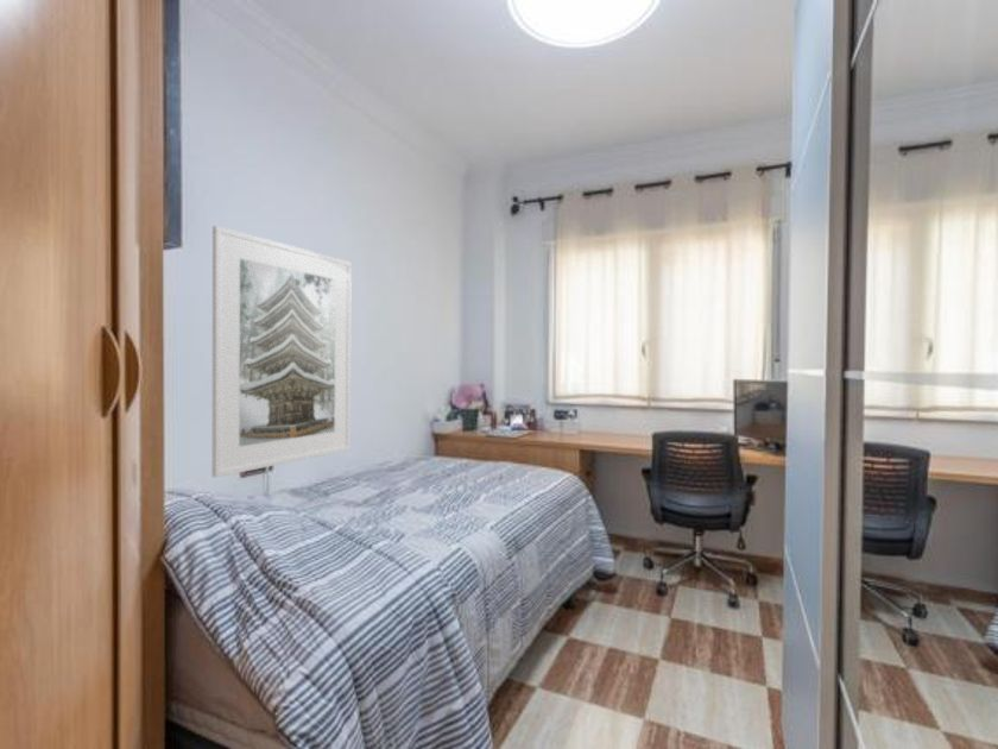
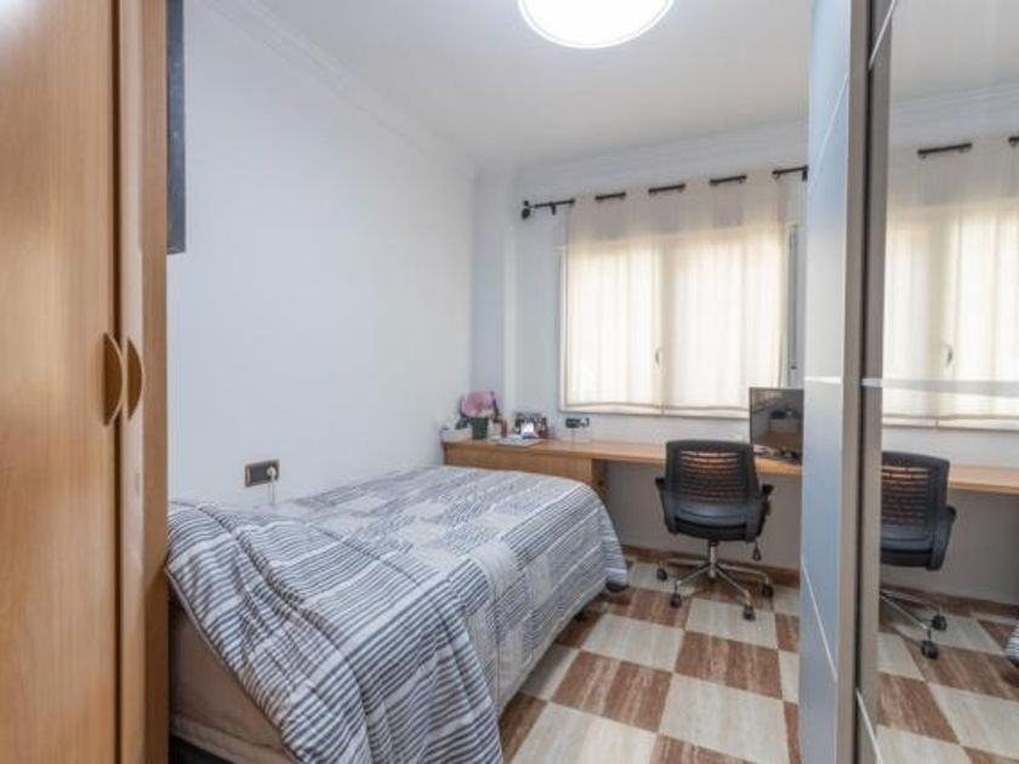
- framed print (291, 354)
